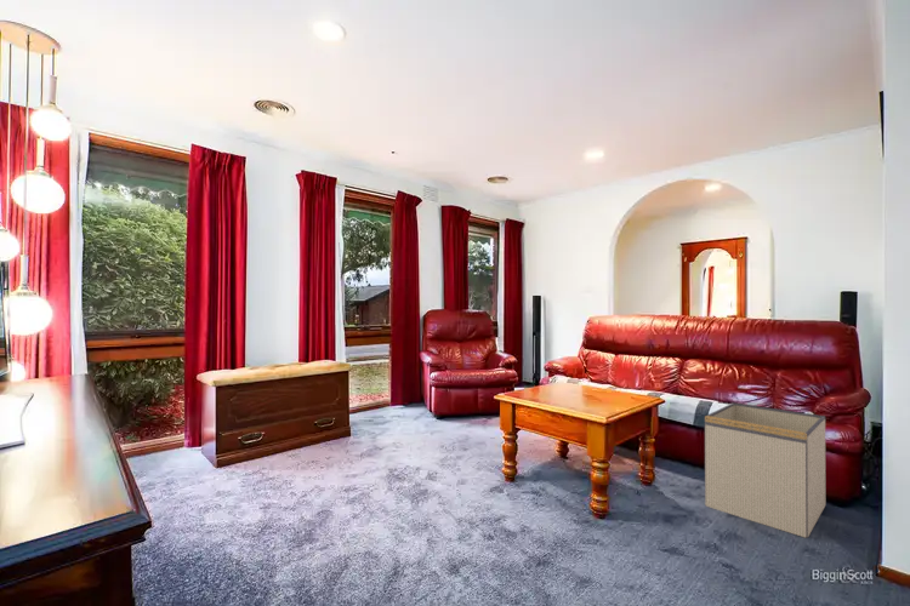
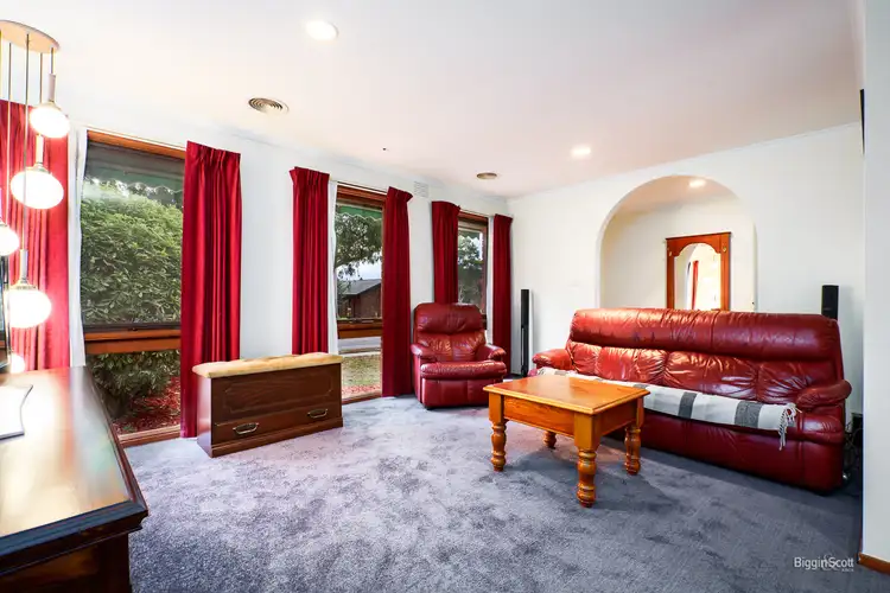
- storage bin (764, 461)
